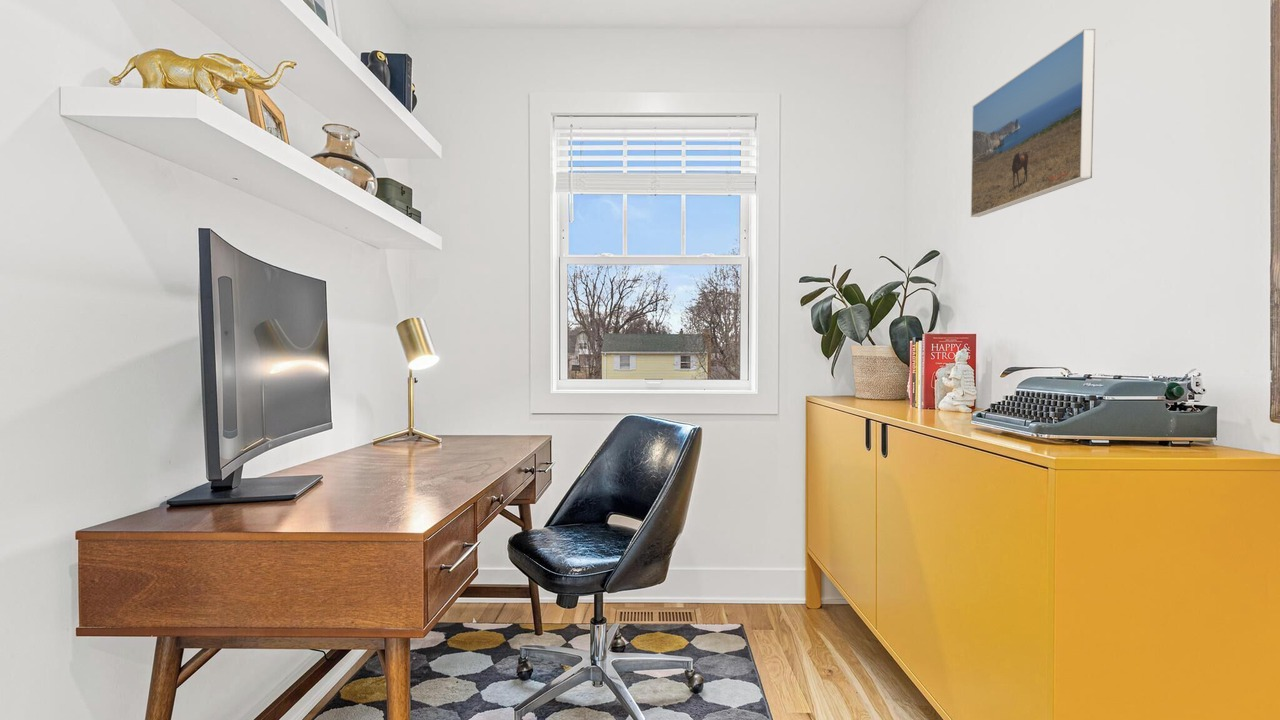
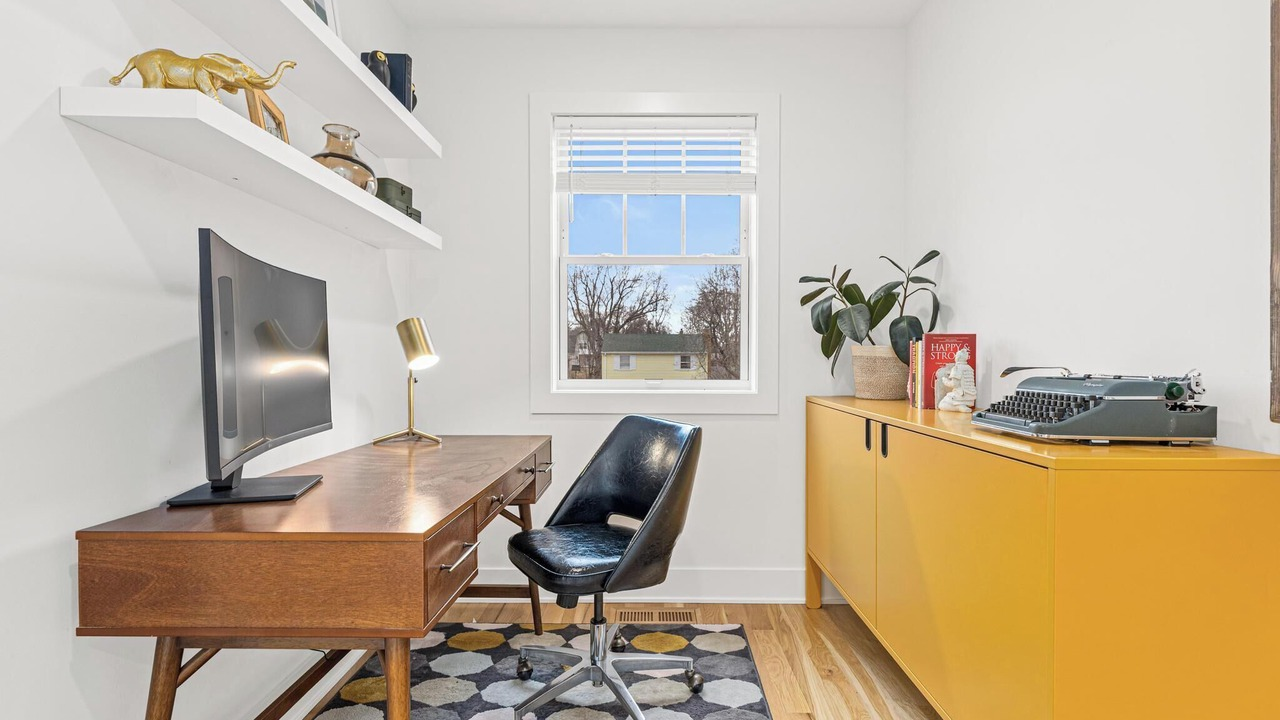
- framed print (1023, 136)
